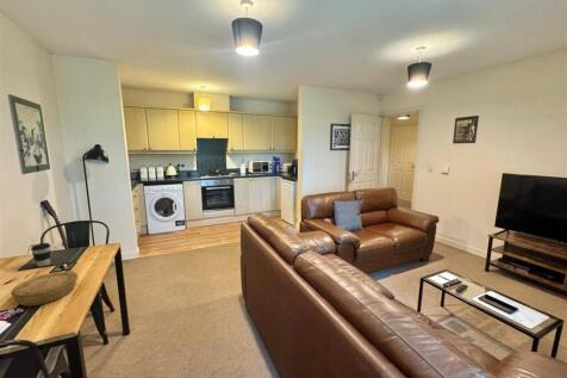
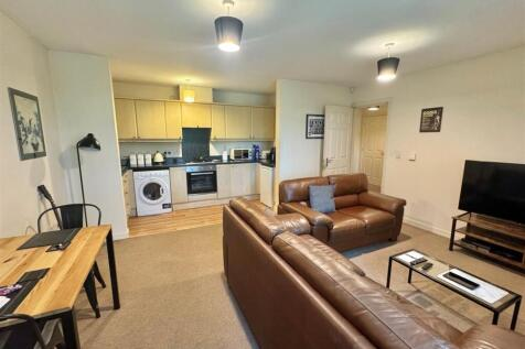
- coffee cup (42, 254)
- bowl (46, 287)
